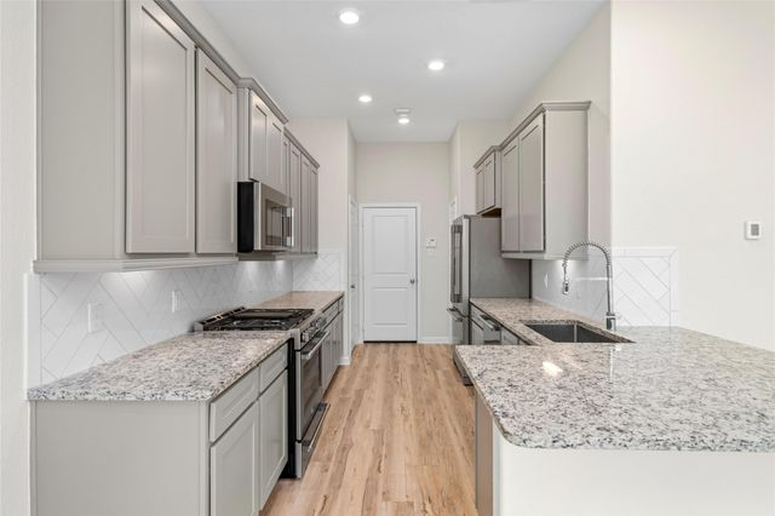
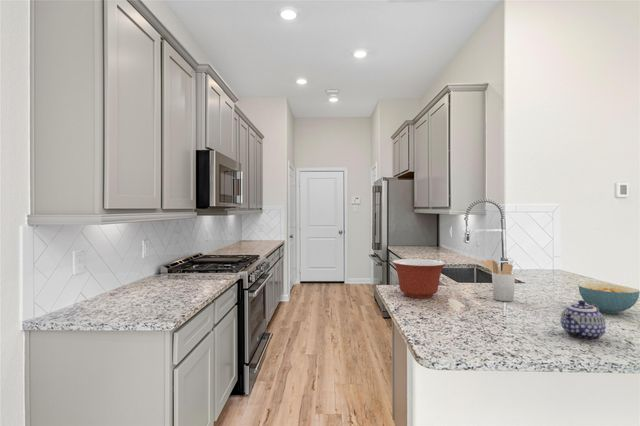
+ teapot (582, 318)
+ mixing bowl (418, 278)
+ utensil holder (498, 278)
+ cereal bowl (607, 299)
